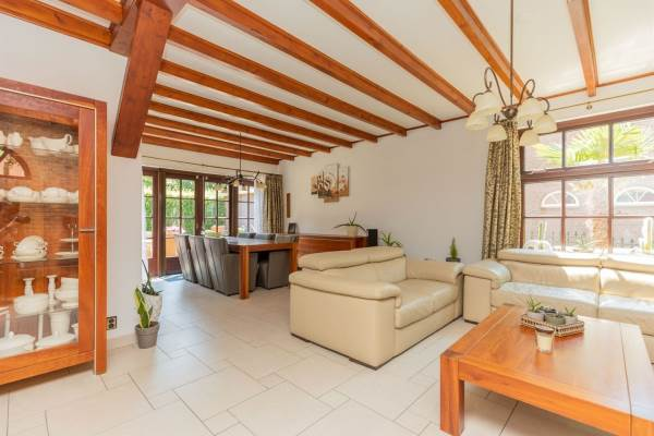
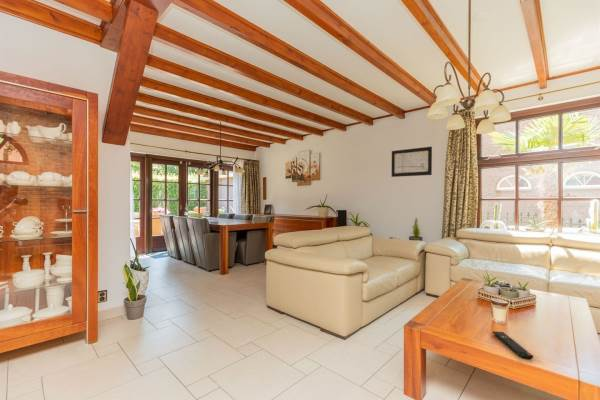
+ wall art (410, 162)
+ remote control (511, 344)
